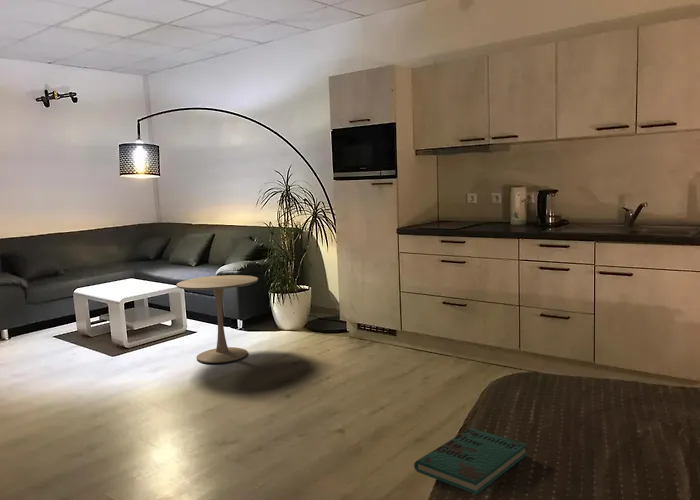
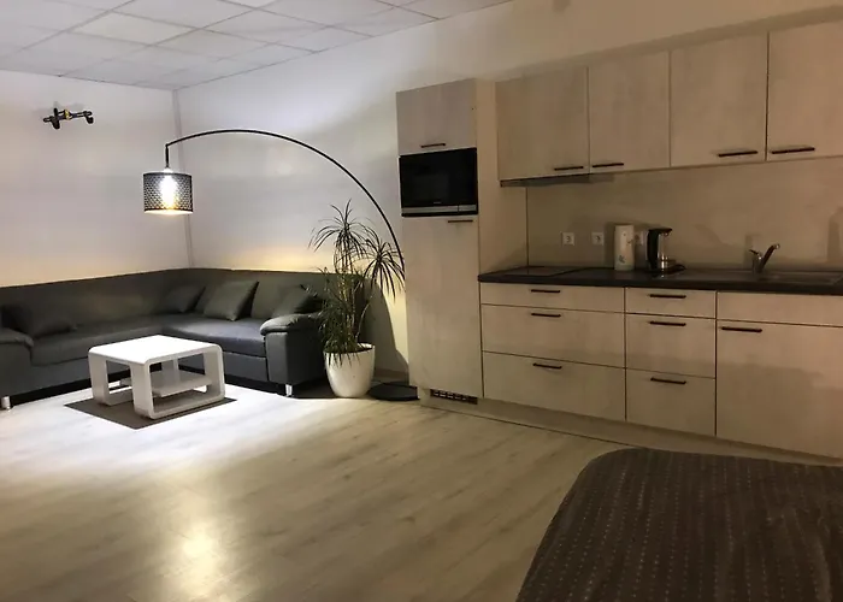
- book (471, 457)
- side table (220, 318)
